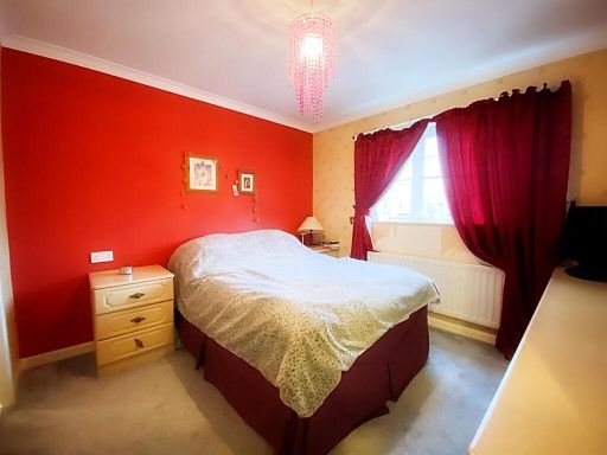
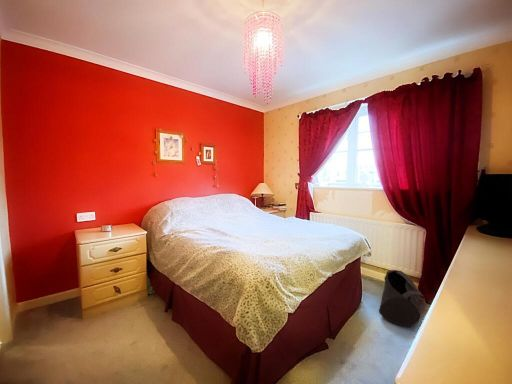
+ bag (401, 292)
